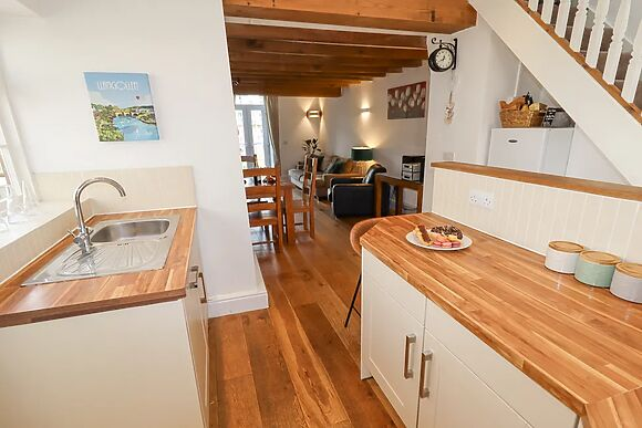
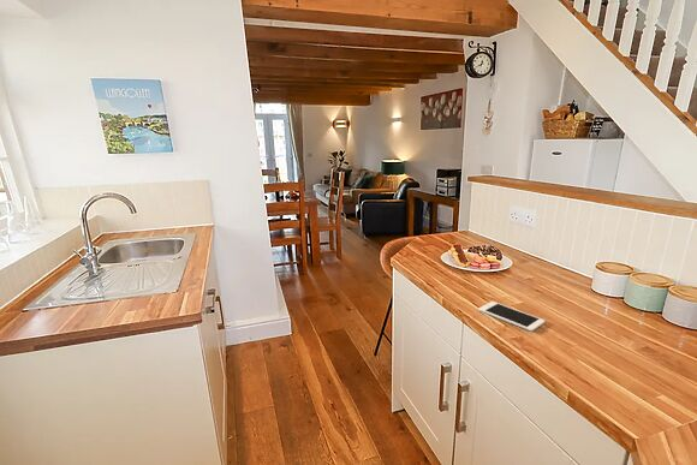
+ cell phone (510, 315)
